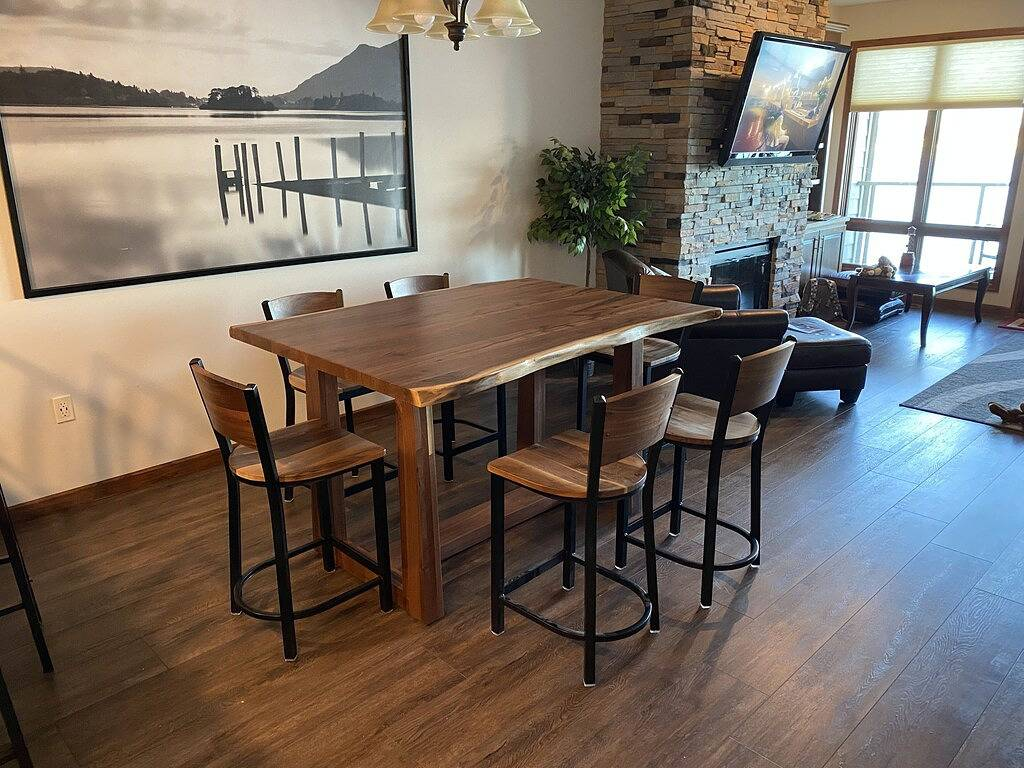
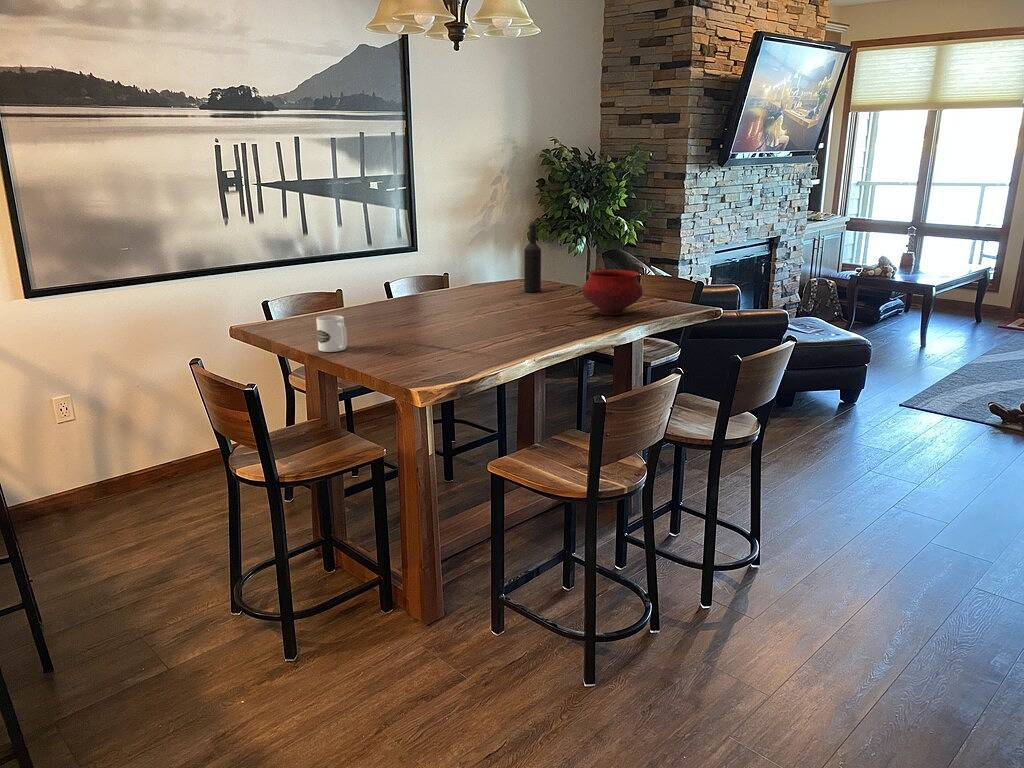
+ mug (334, 334)
+ bowl (612, 293)
+ wine bottle (532, 256)
